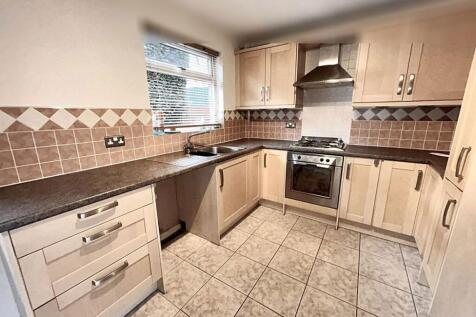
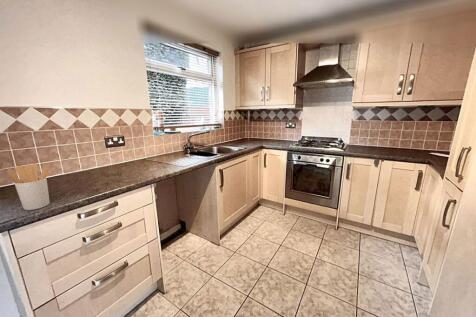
+ utensil holder (31, 185)
